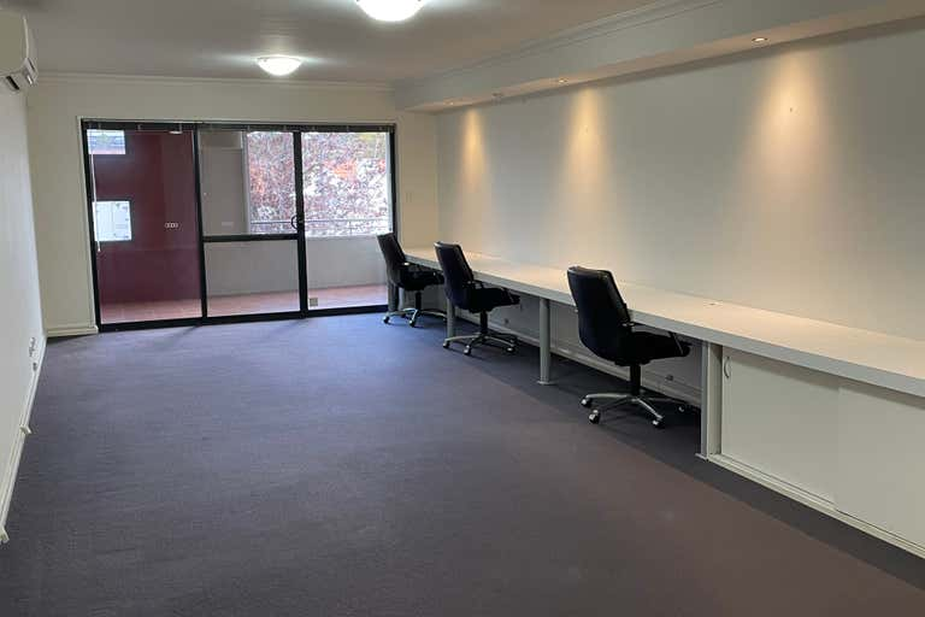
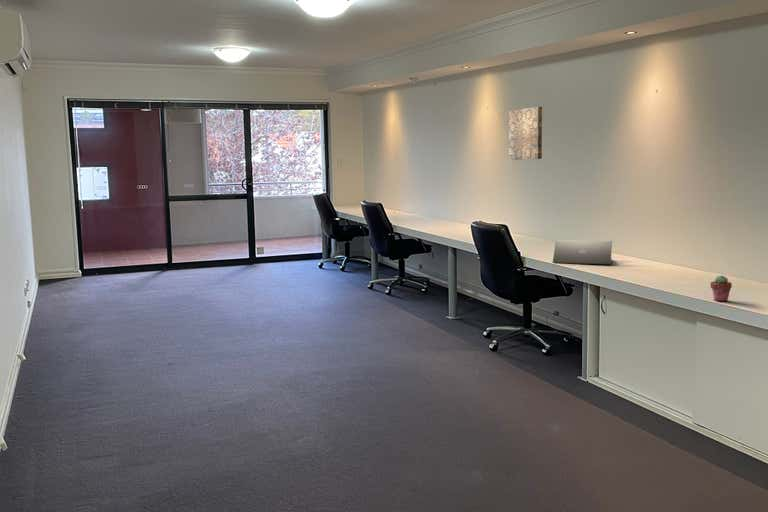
+ laptop (582, 251)
+ wall art (525, 134)
+ potted succulent (721, 287)
